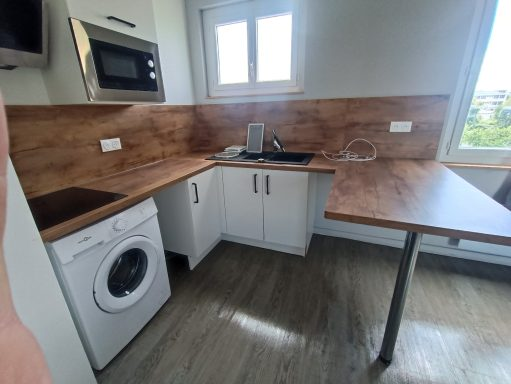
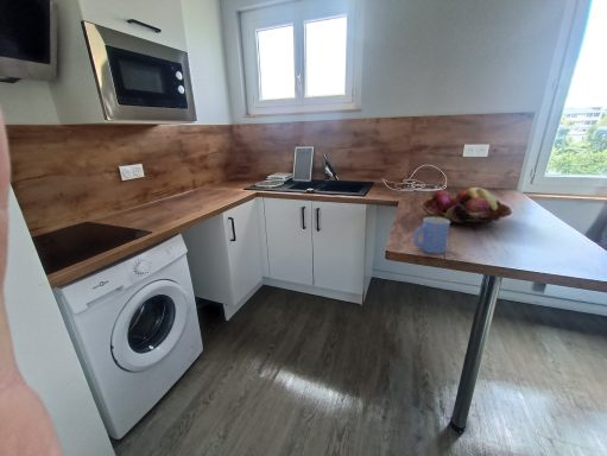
+ mug (429, 235)
+ fruit basket (464, 204)
